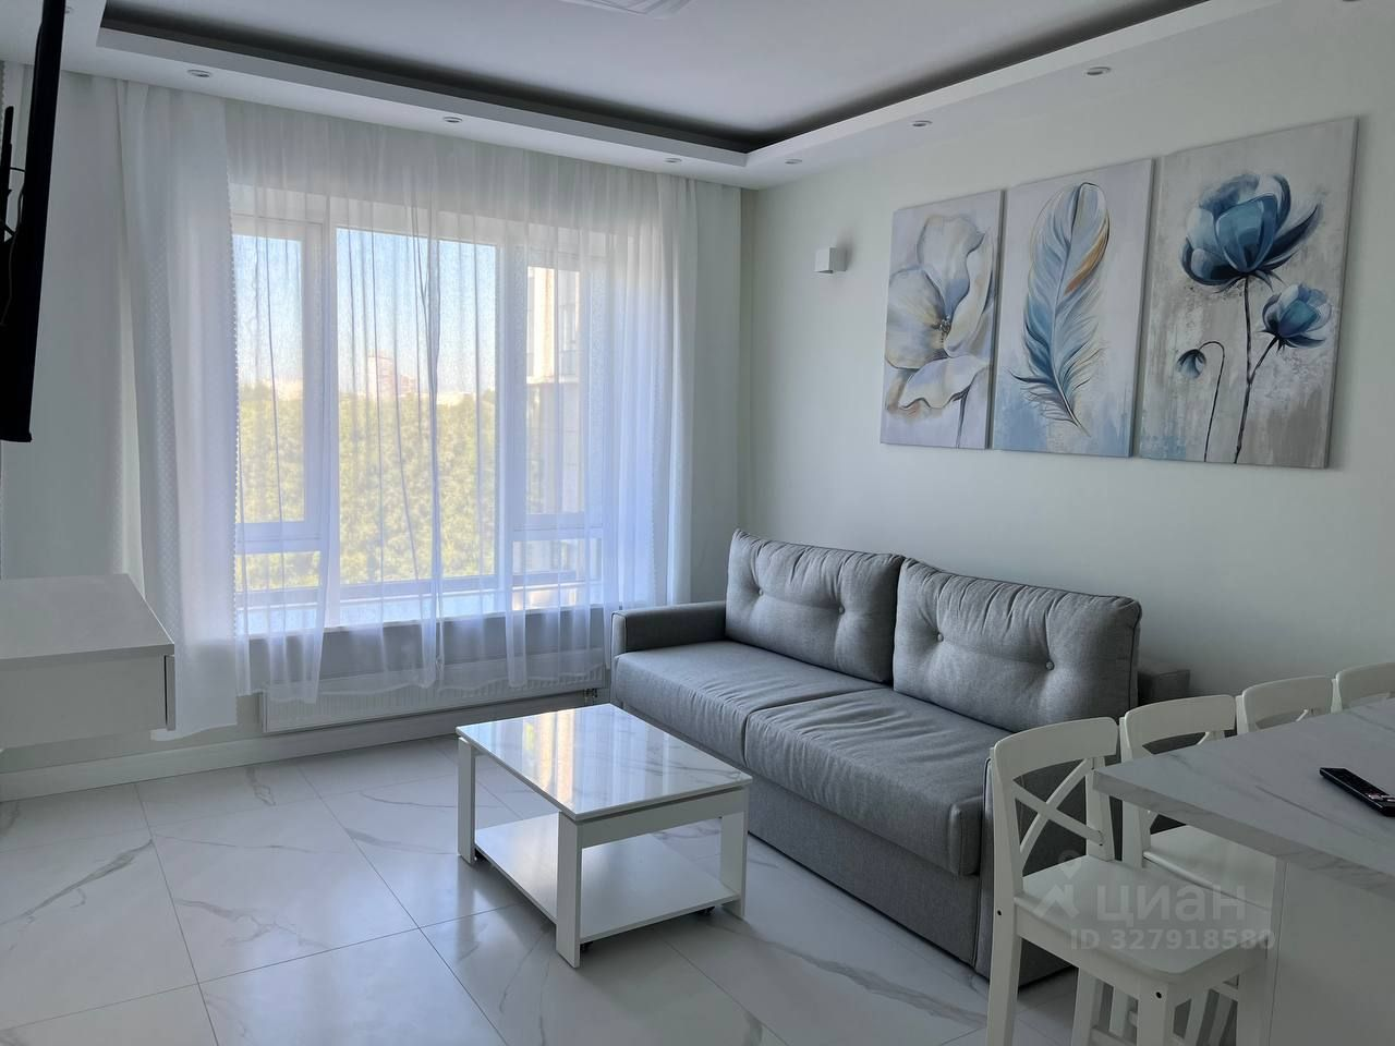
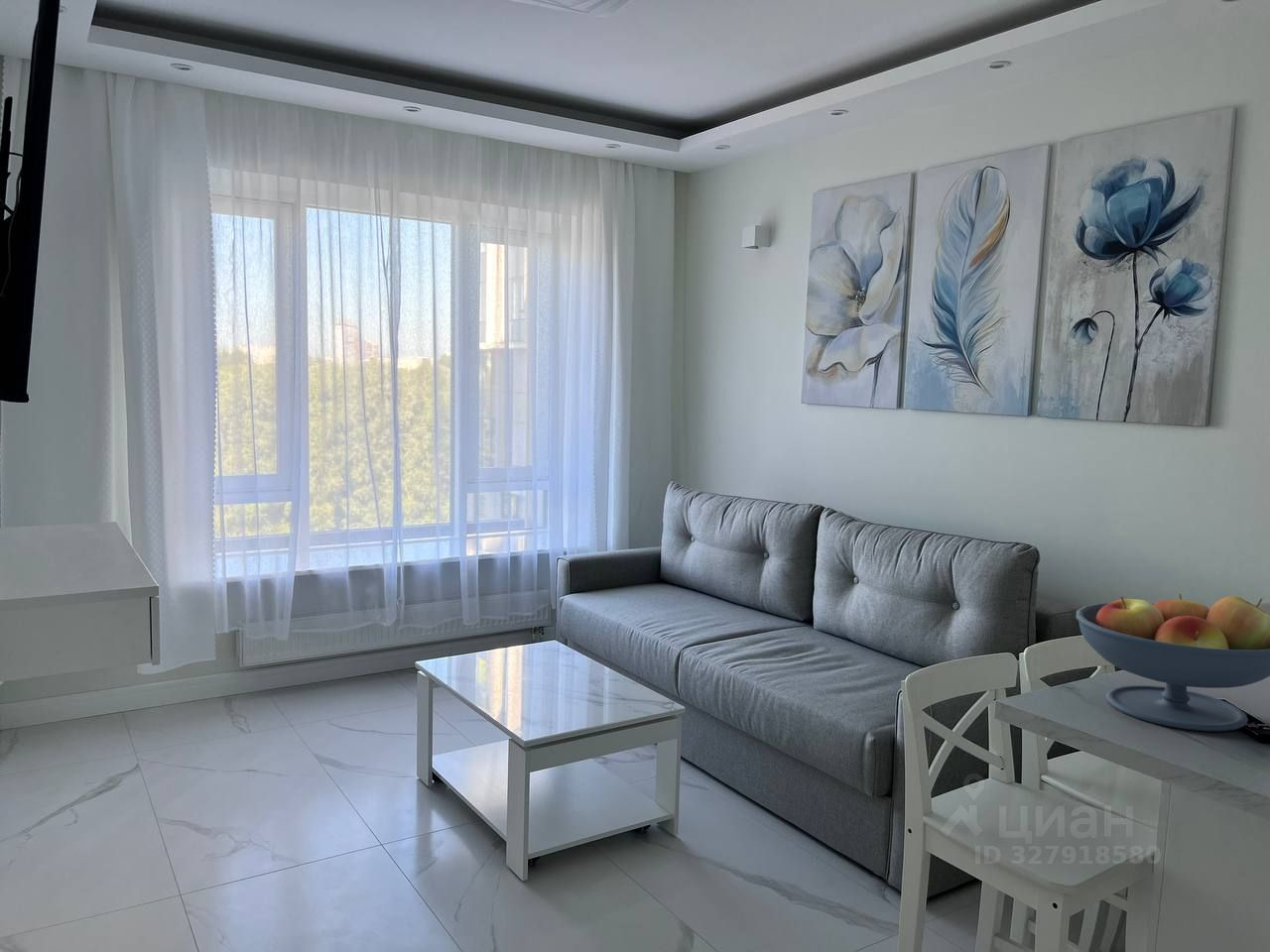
+ fruit bowl (1179, 652)
